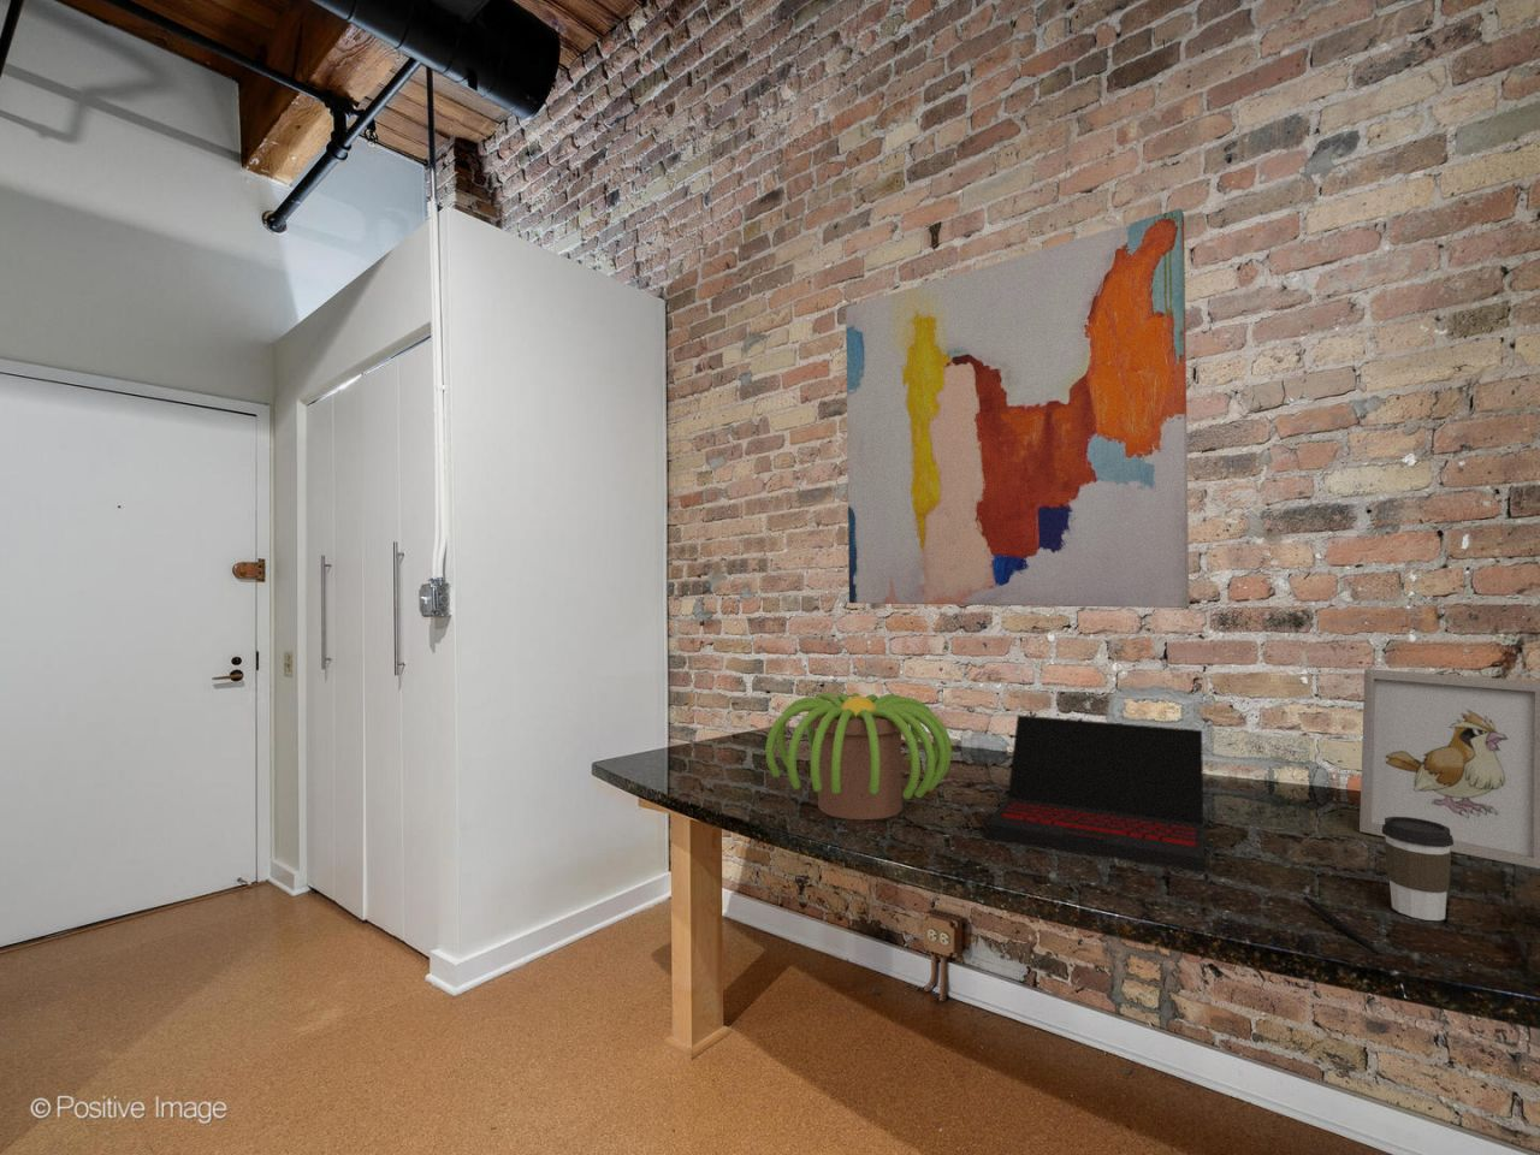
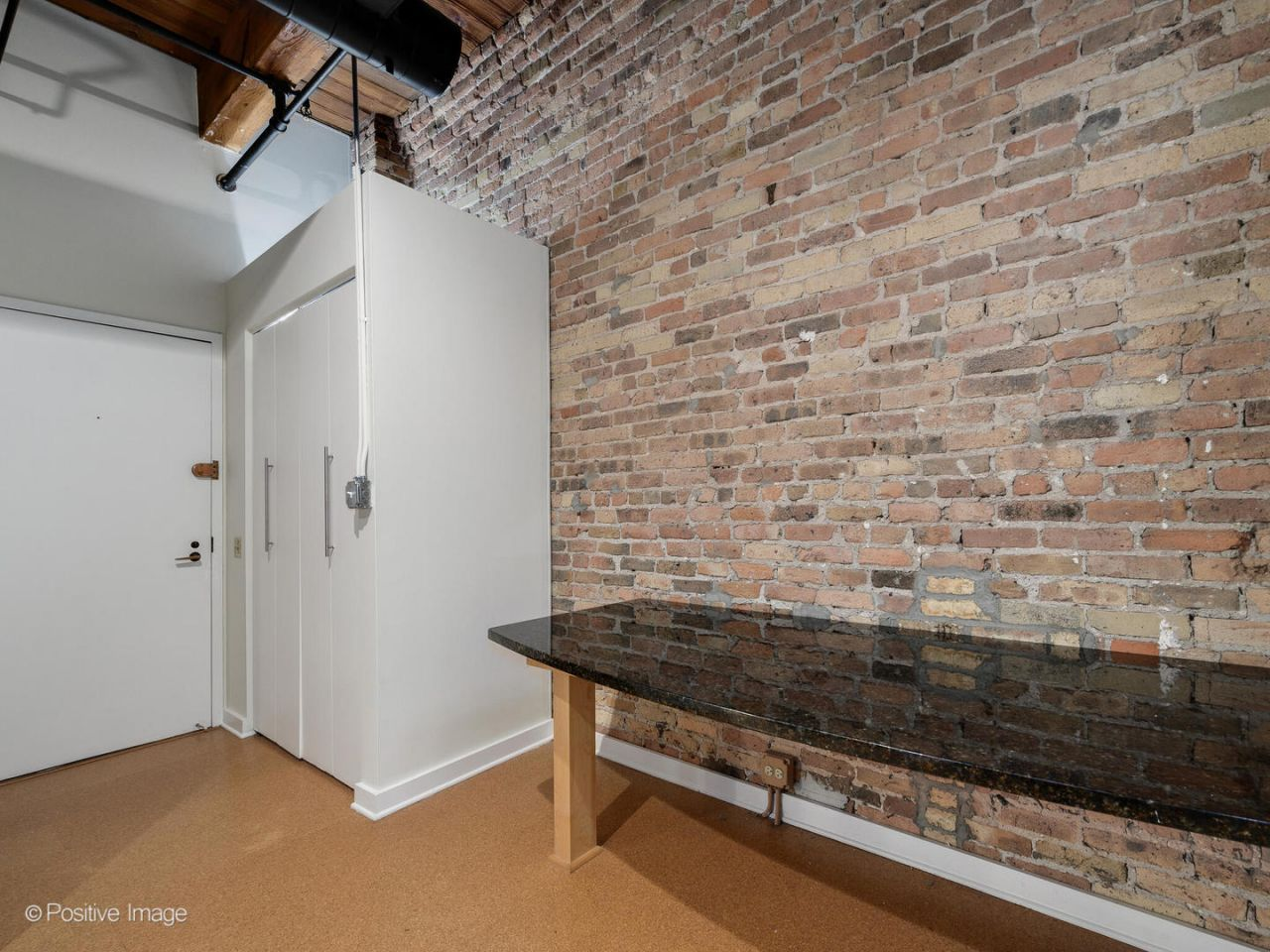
- plant (854, 751)
- laptop (1096, 781)
- coffee cup (1416, 867)
- wall art (993, 436)
- picture frame (1460, 753)
- pen (1339, 923)
